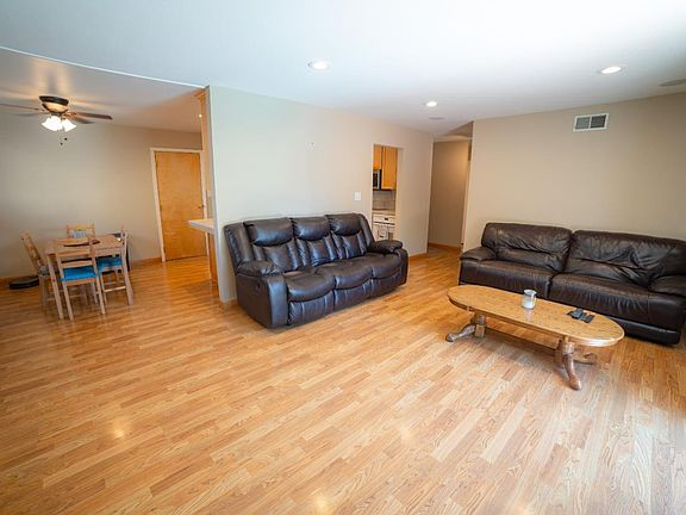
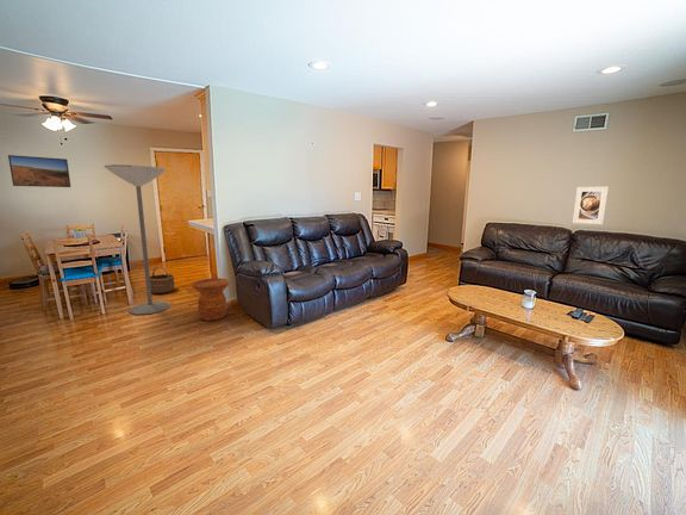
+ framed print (590, 205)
+ wicker basket (161, 278)
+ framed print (40, 172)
+ side table (212, 299)
+ floor lamp (143, 240)
